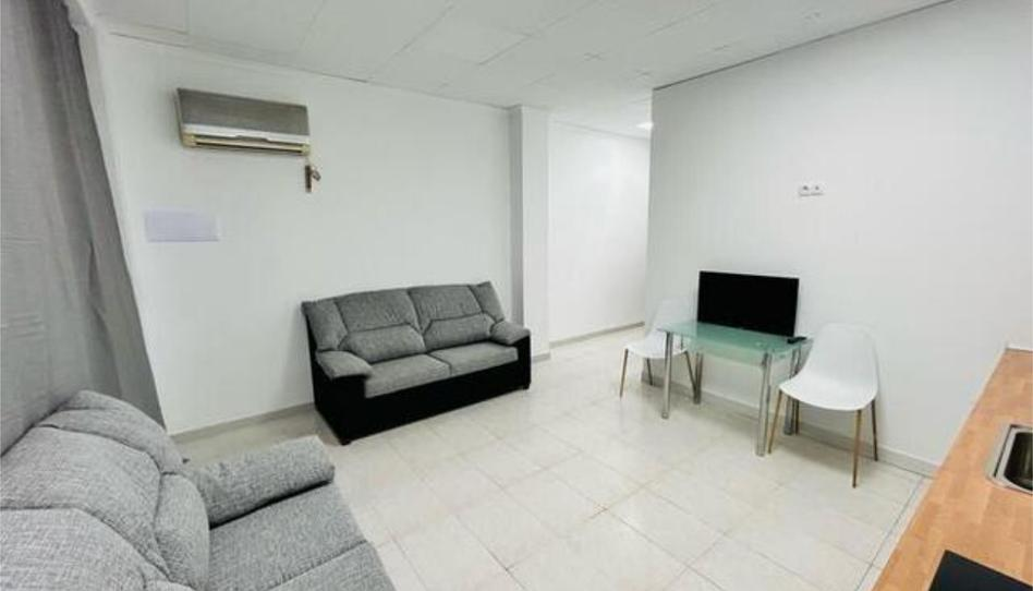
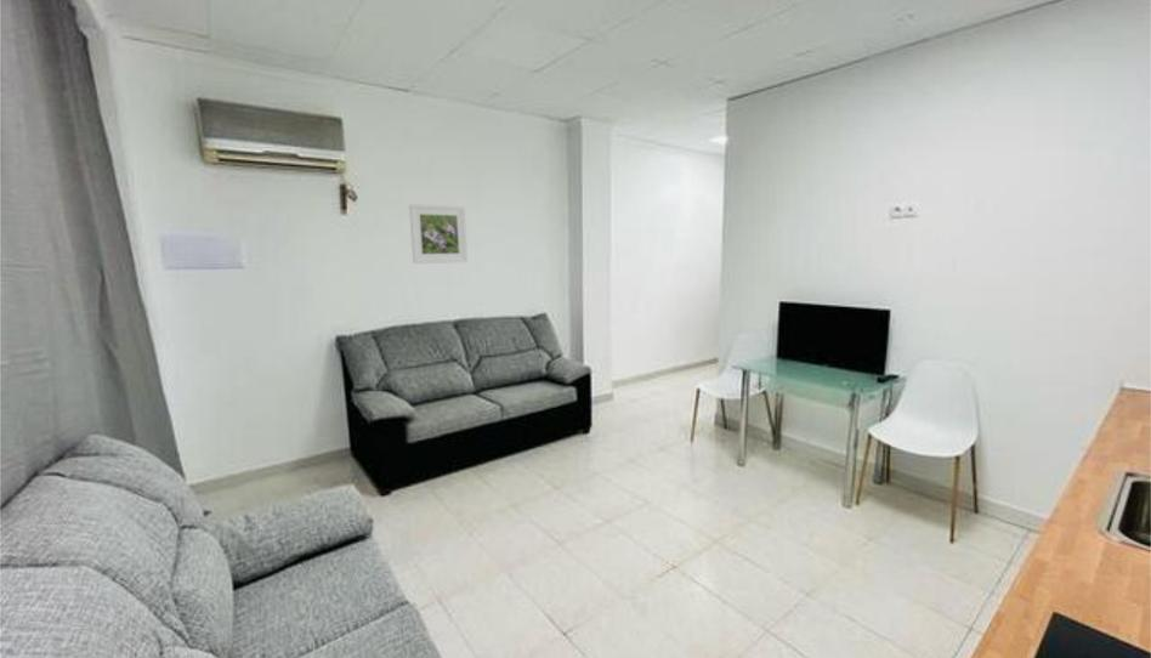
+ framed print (440, 234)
